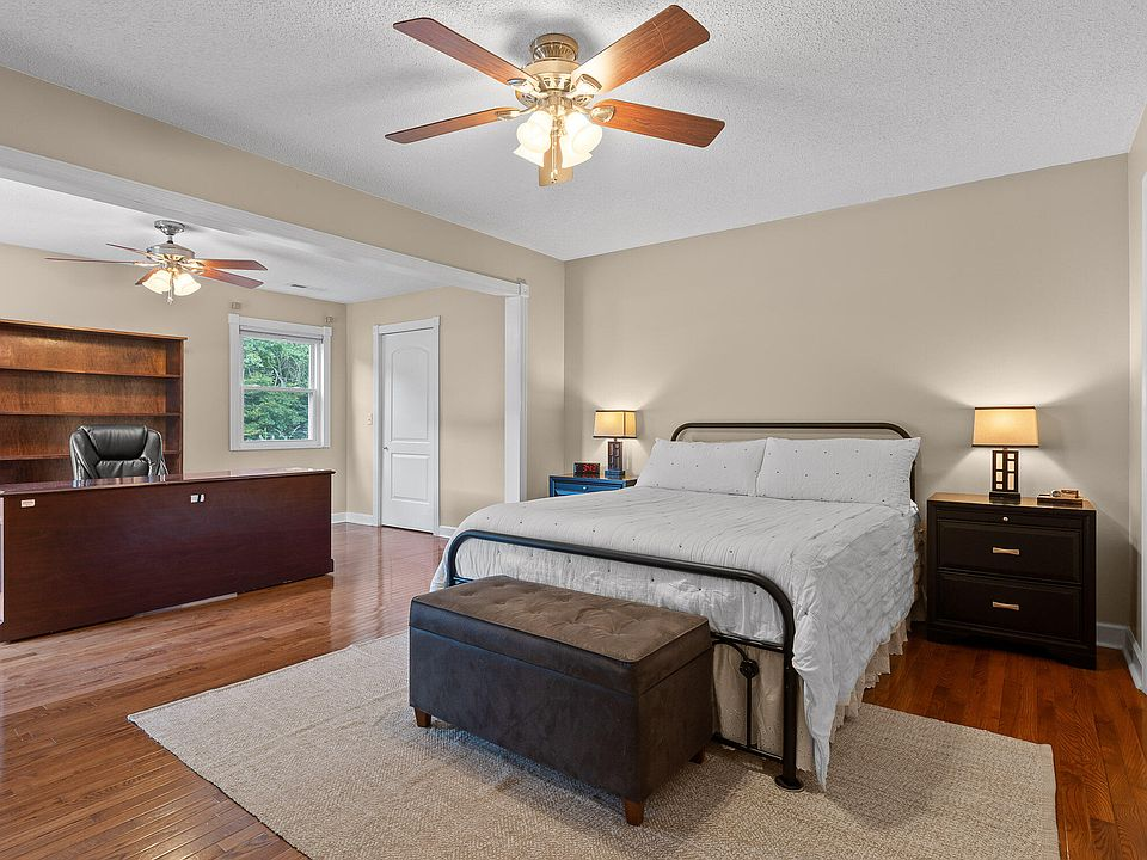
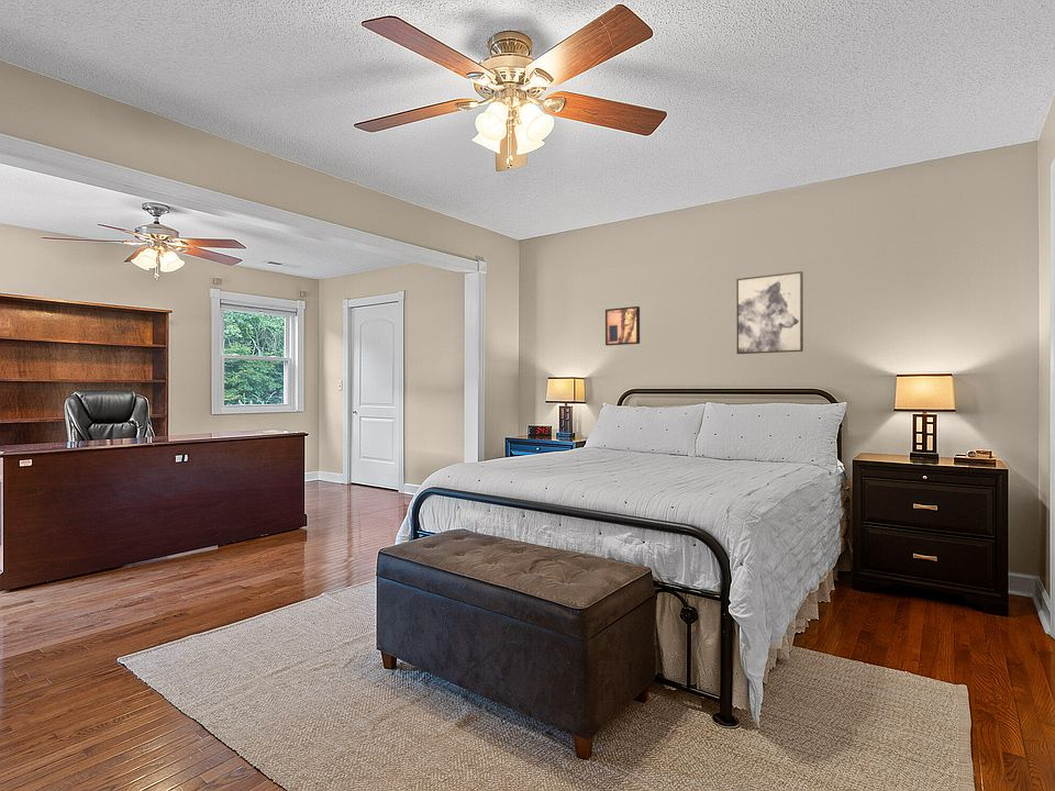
+ wall art (768, 313)
+ wall art (622, 326)
